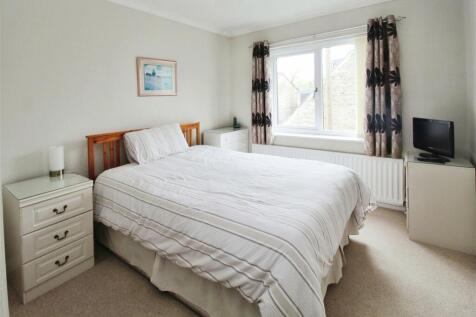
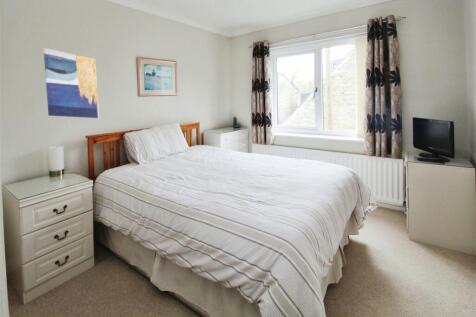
+ wall art (73, 85)
